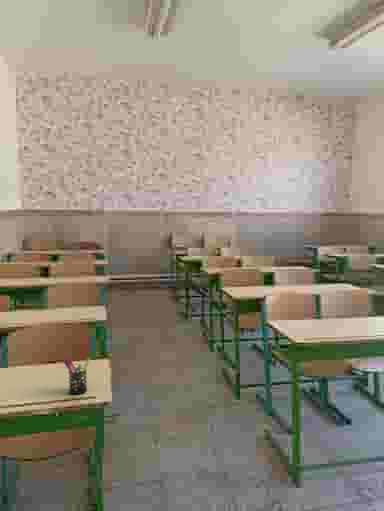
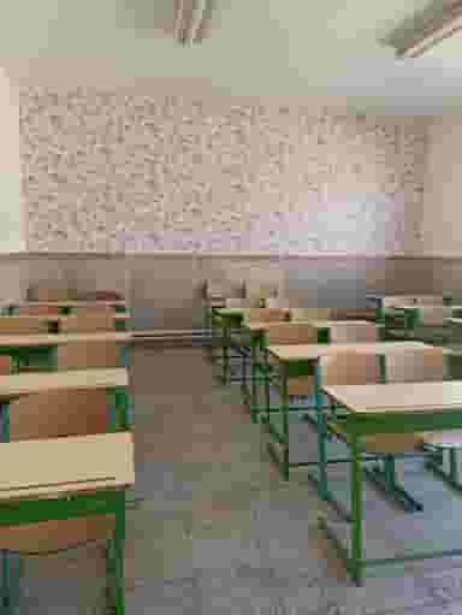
- pen holder (77, 373)
